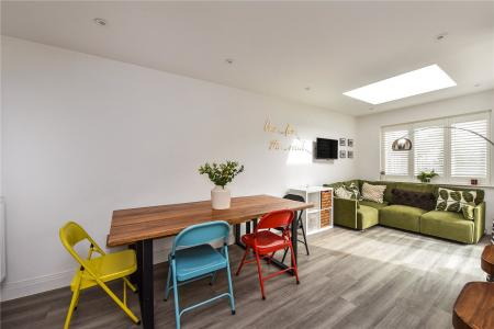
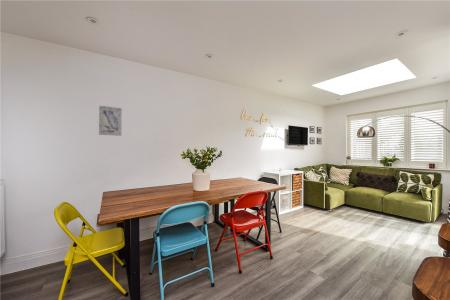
+ wall art (110, 121)
